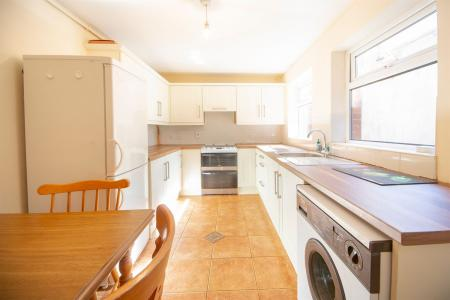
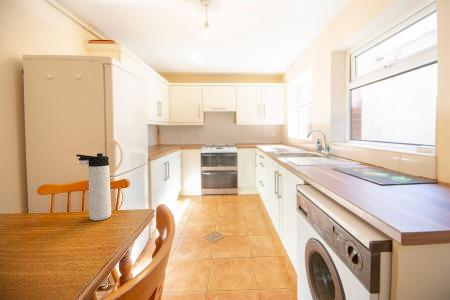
+ thermos bottle (94, 186)
